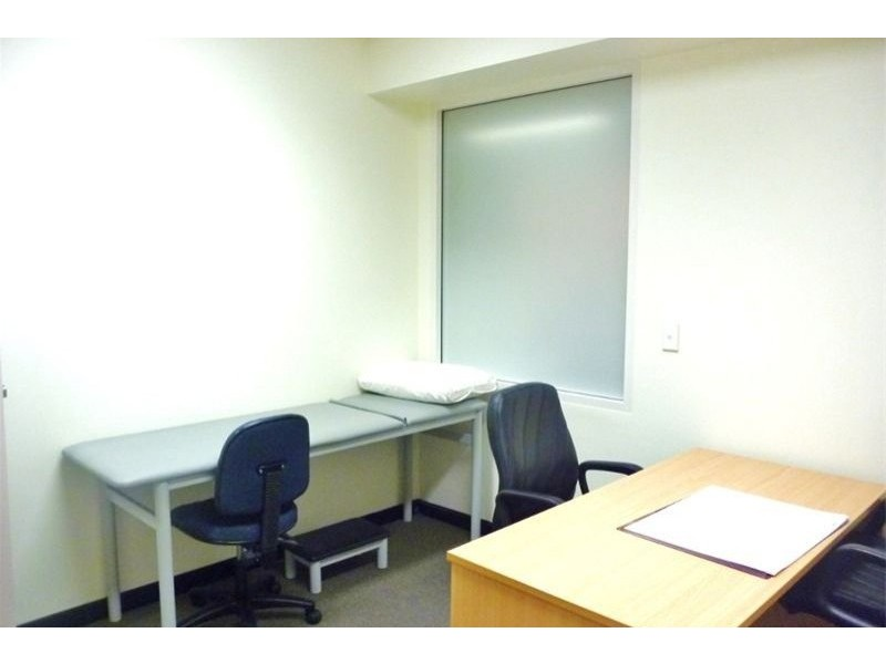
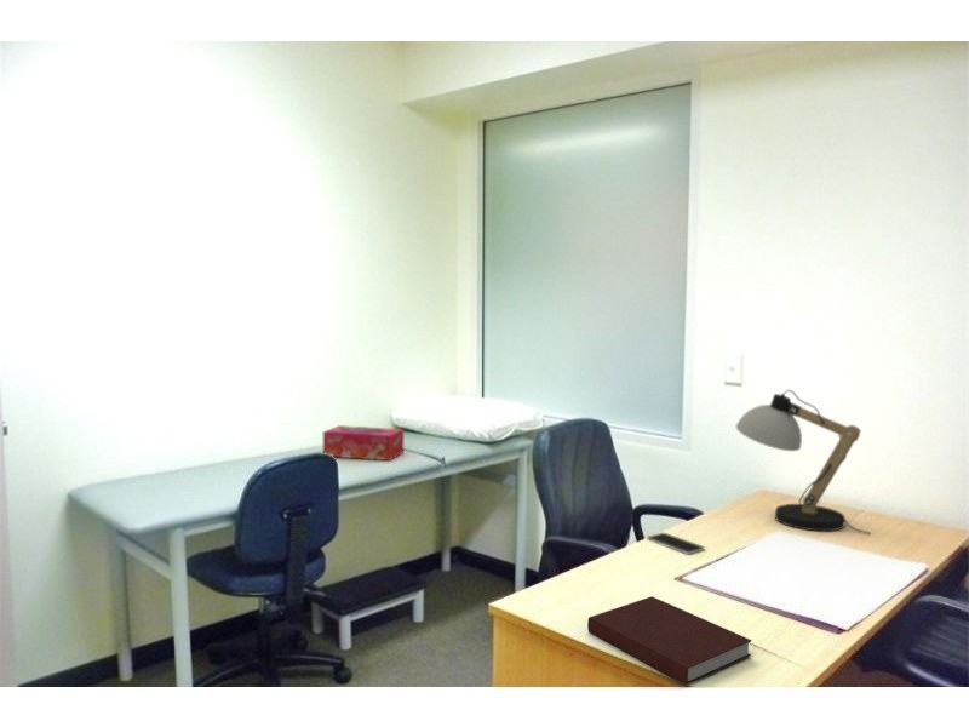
+ notebook (666, 635)
+ desk lamp (797, 450)
+ smartphone (675, 543)
+ tissue box (363, 442)
